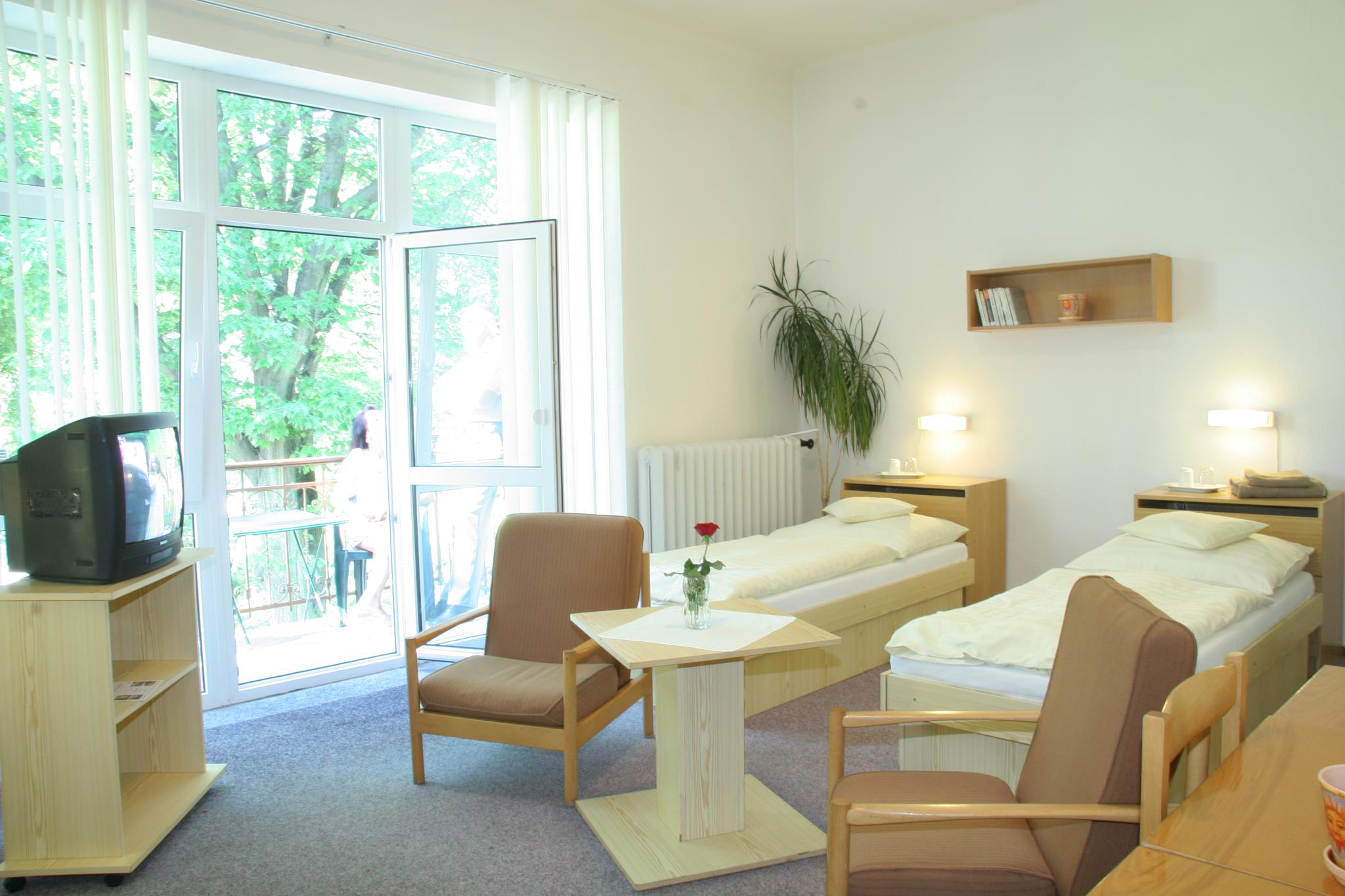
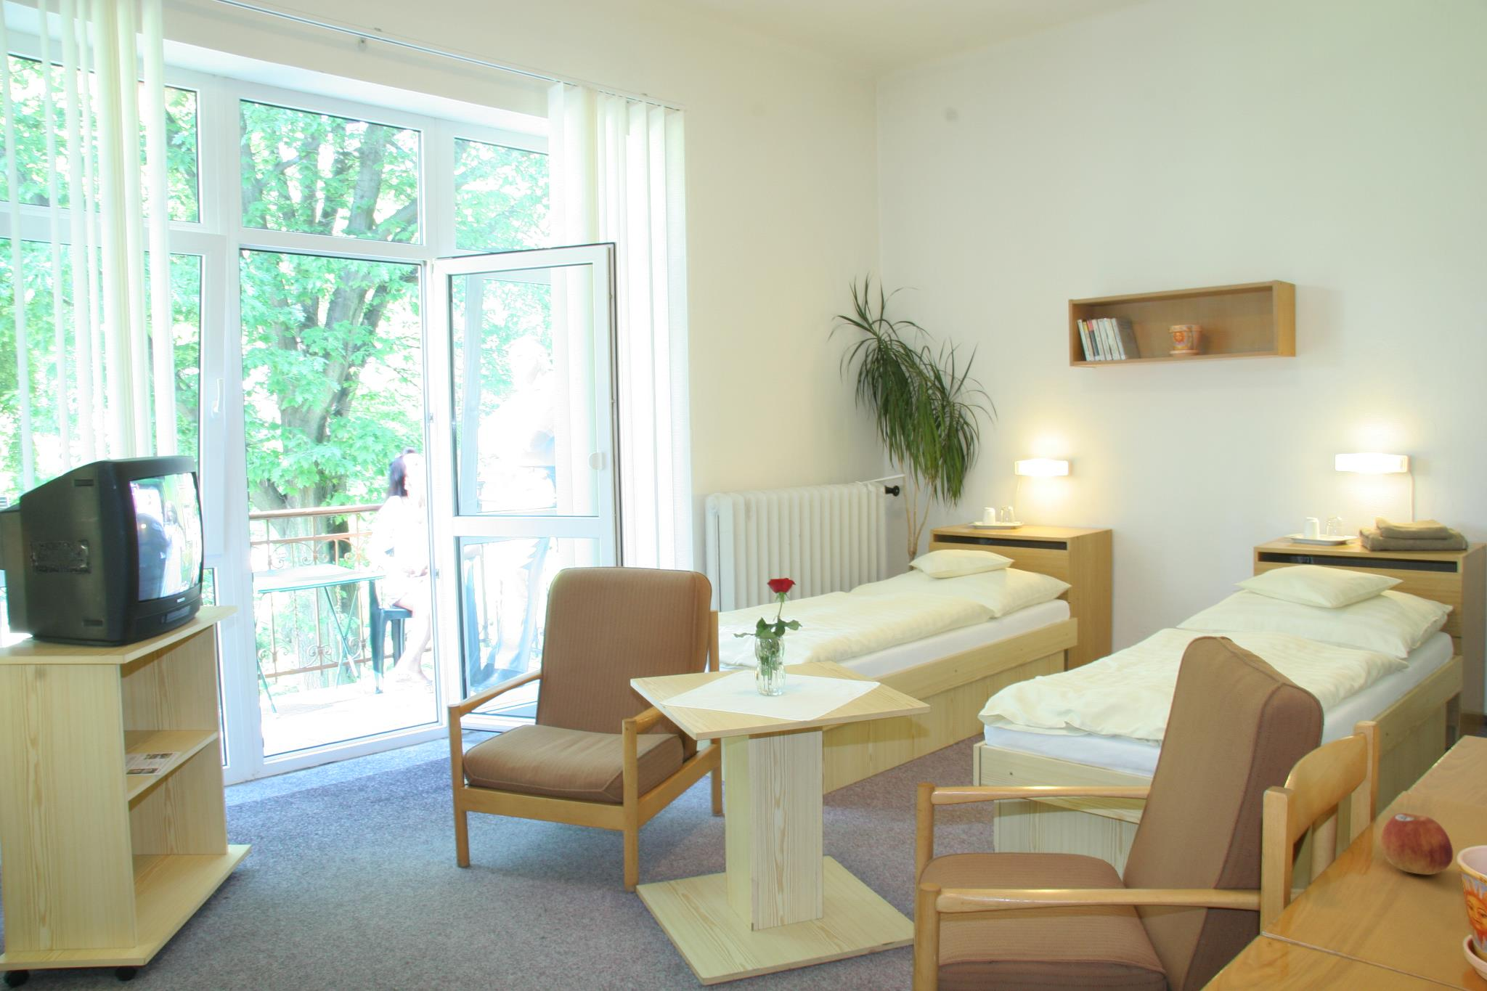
+ apple (1415, 843)
